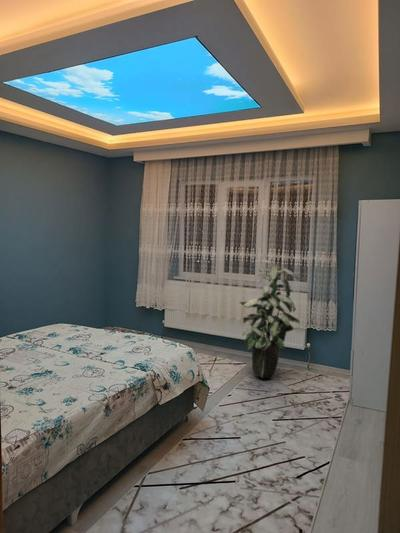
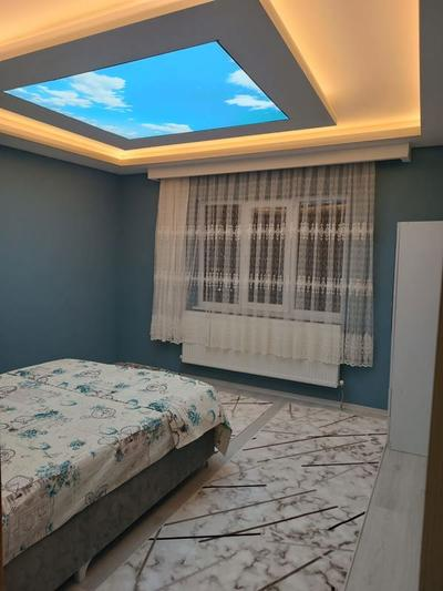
- indoor plant (267, 317)
